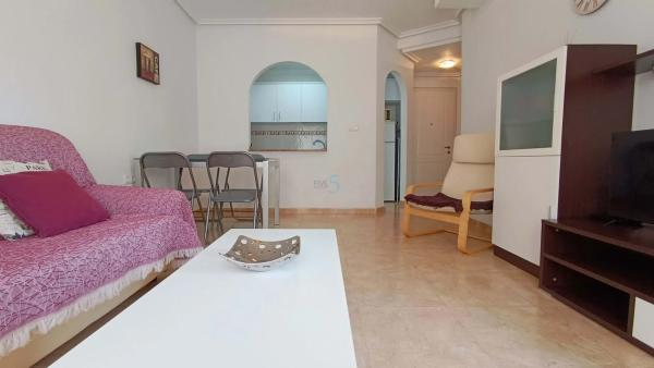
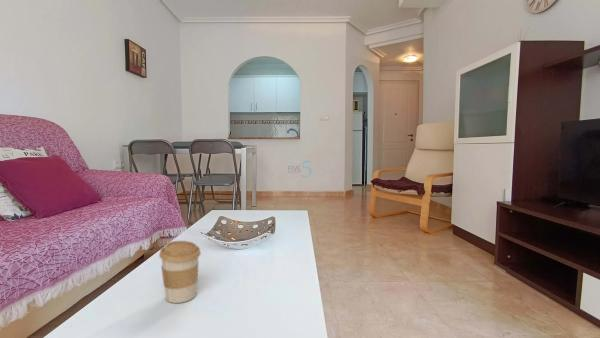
+ coffee cup (180, 270)
